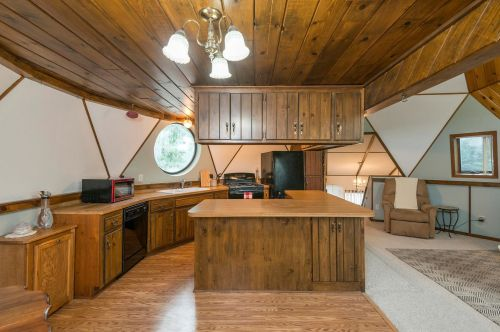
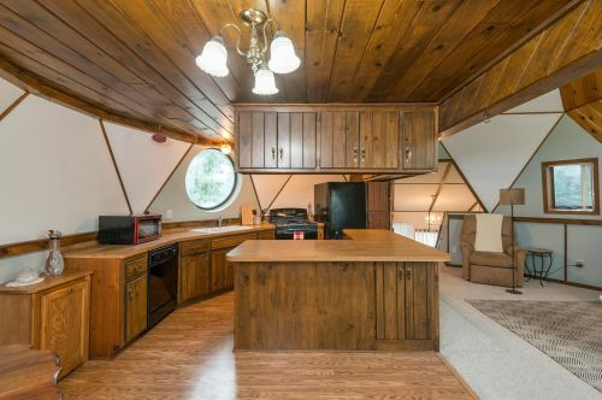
+ floor lamp (512, 240)
